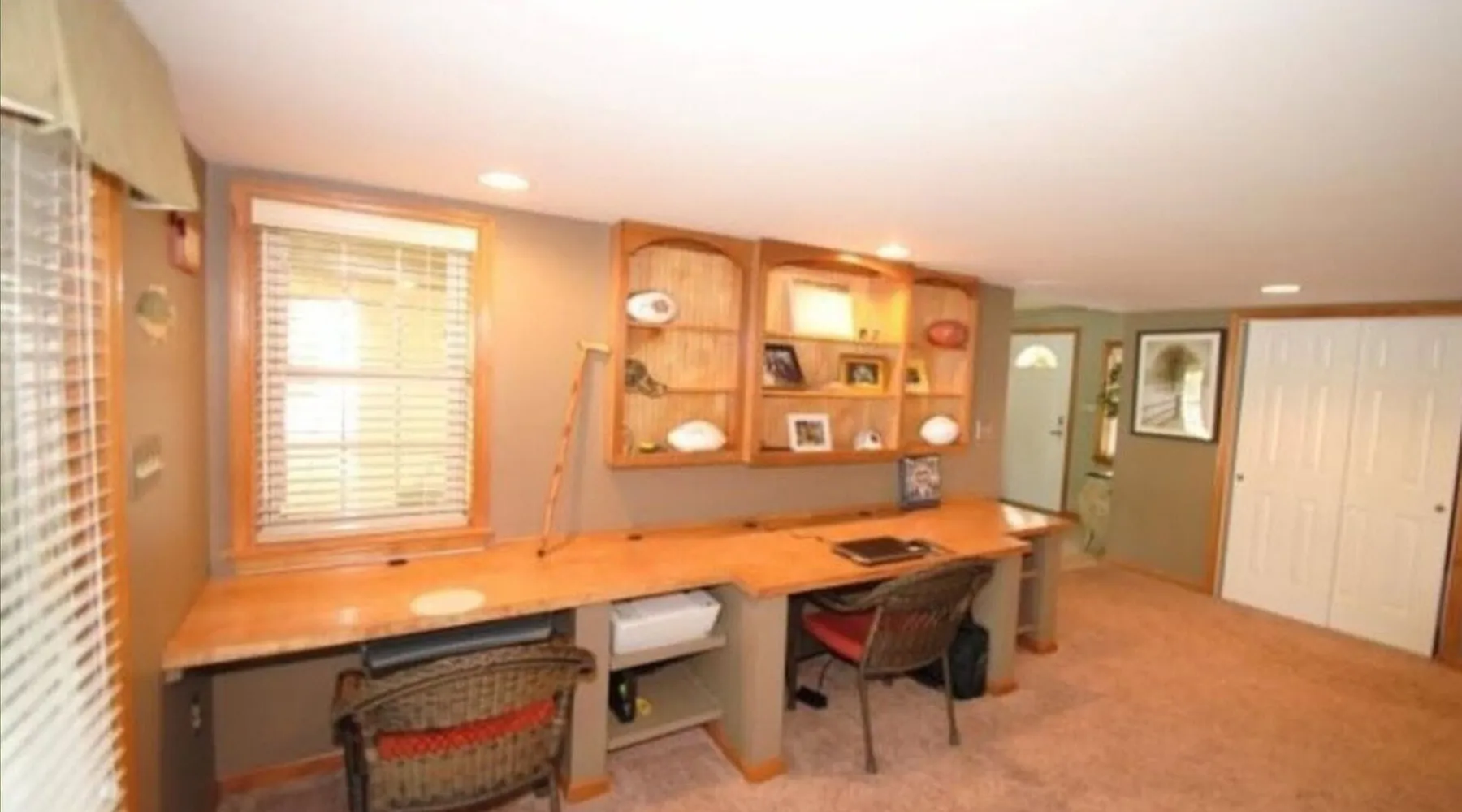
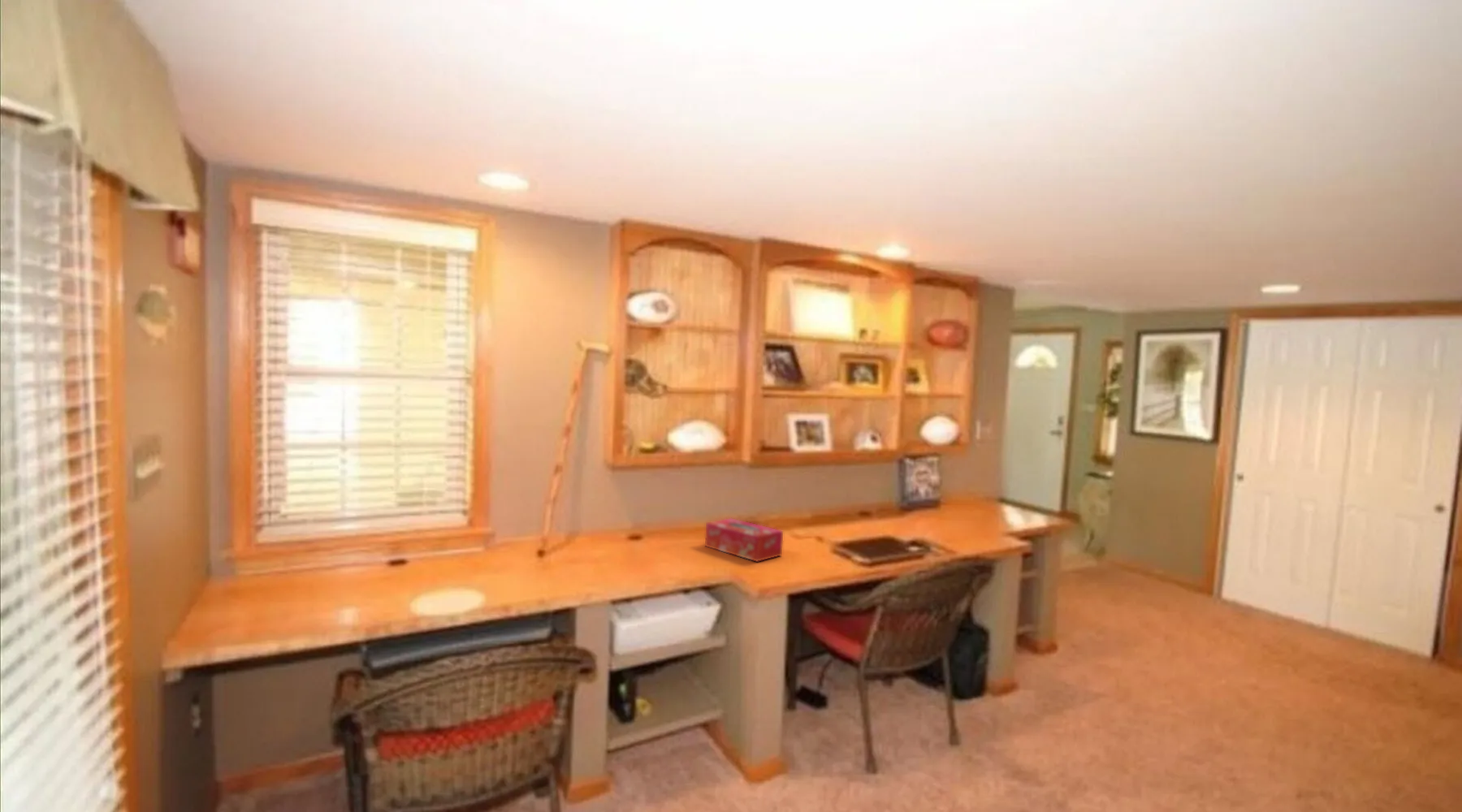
+ tissue box (743, 538)
